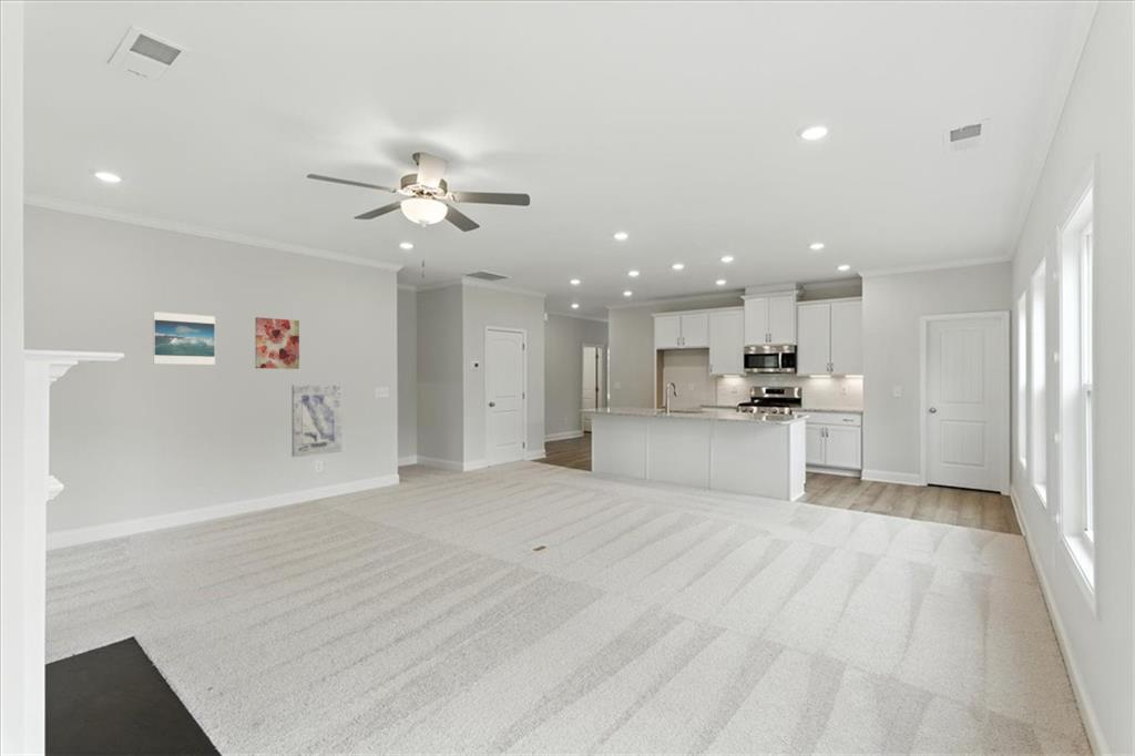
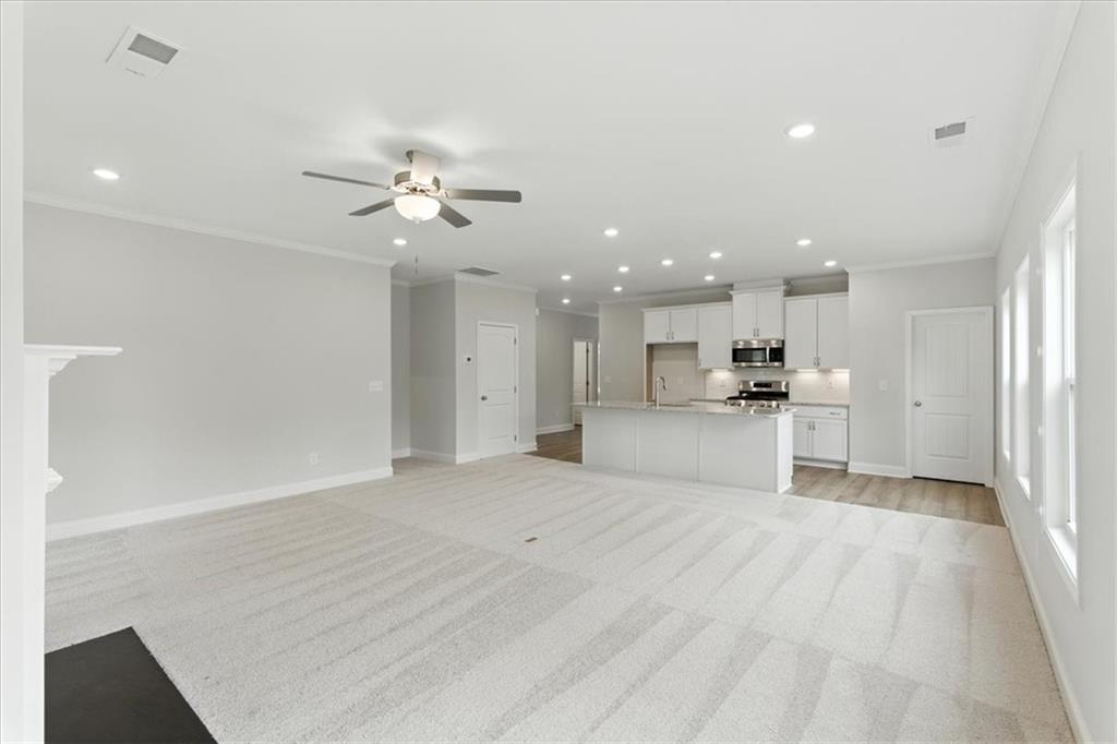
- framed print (185, 338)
- wall art (317, 419)
- wall art (277, 344)
